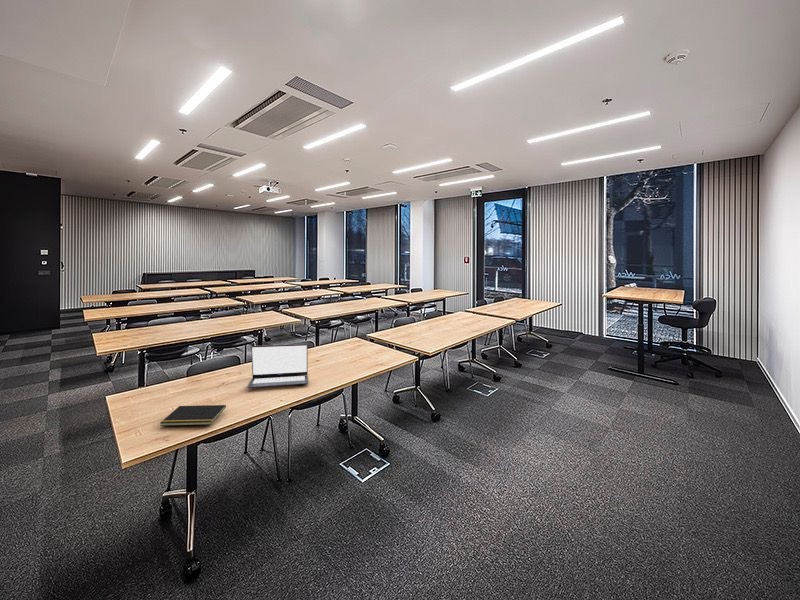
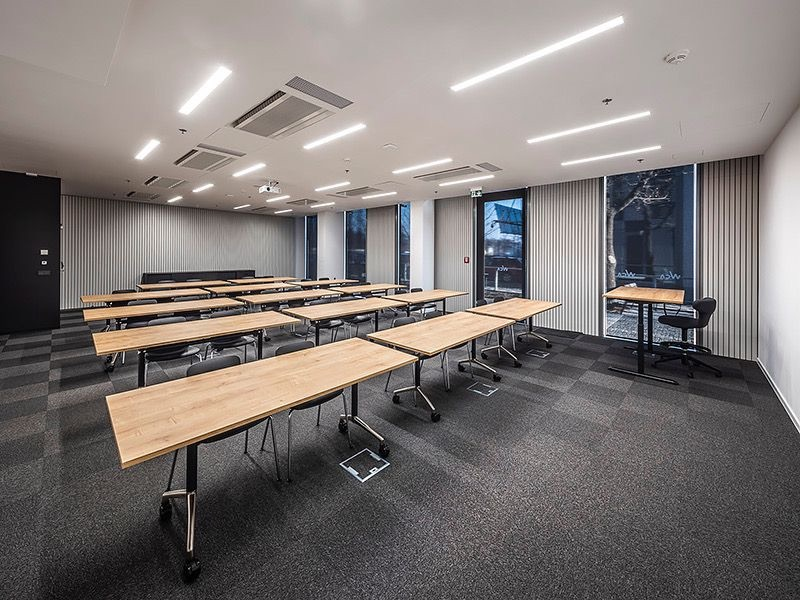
- laptop (279, 364)
- notepad (194, 414)
